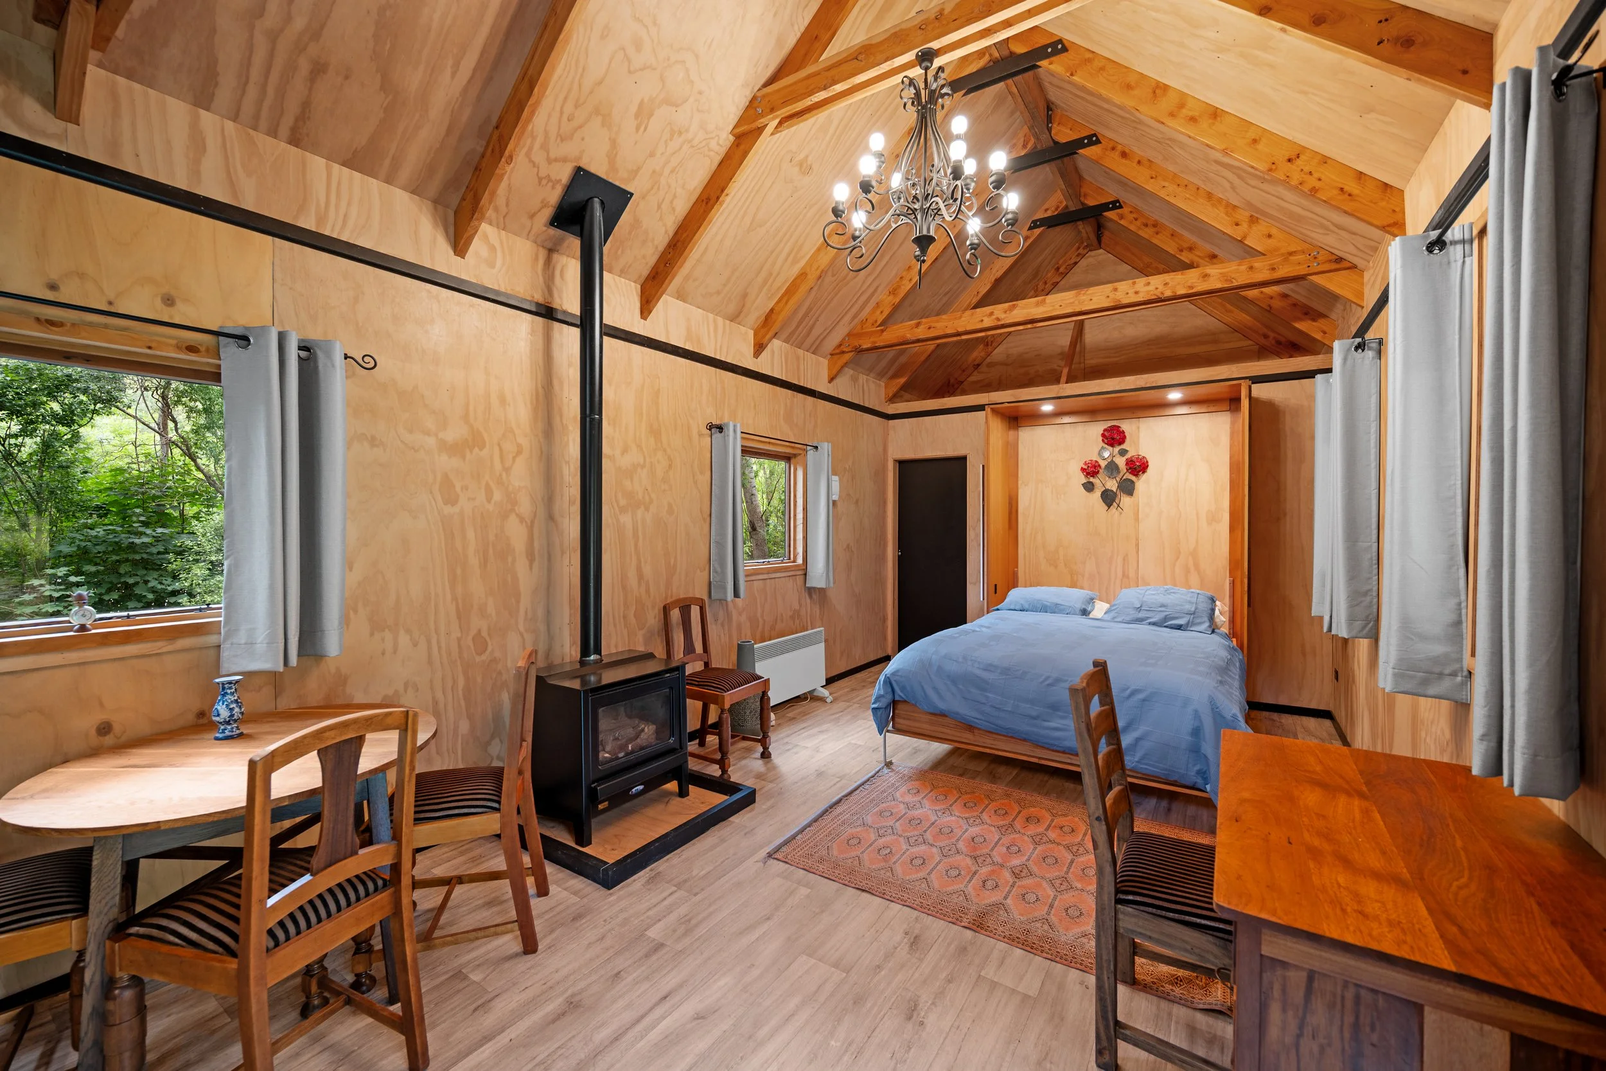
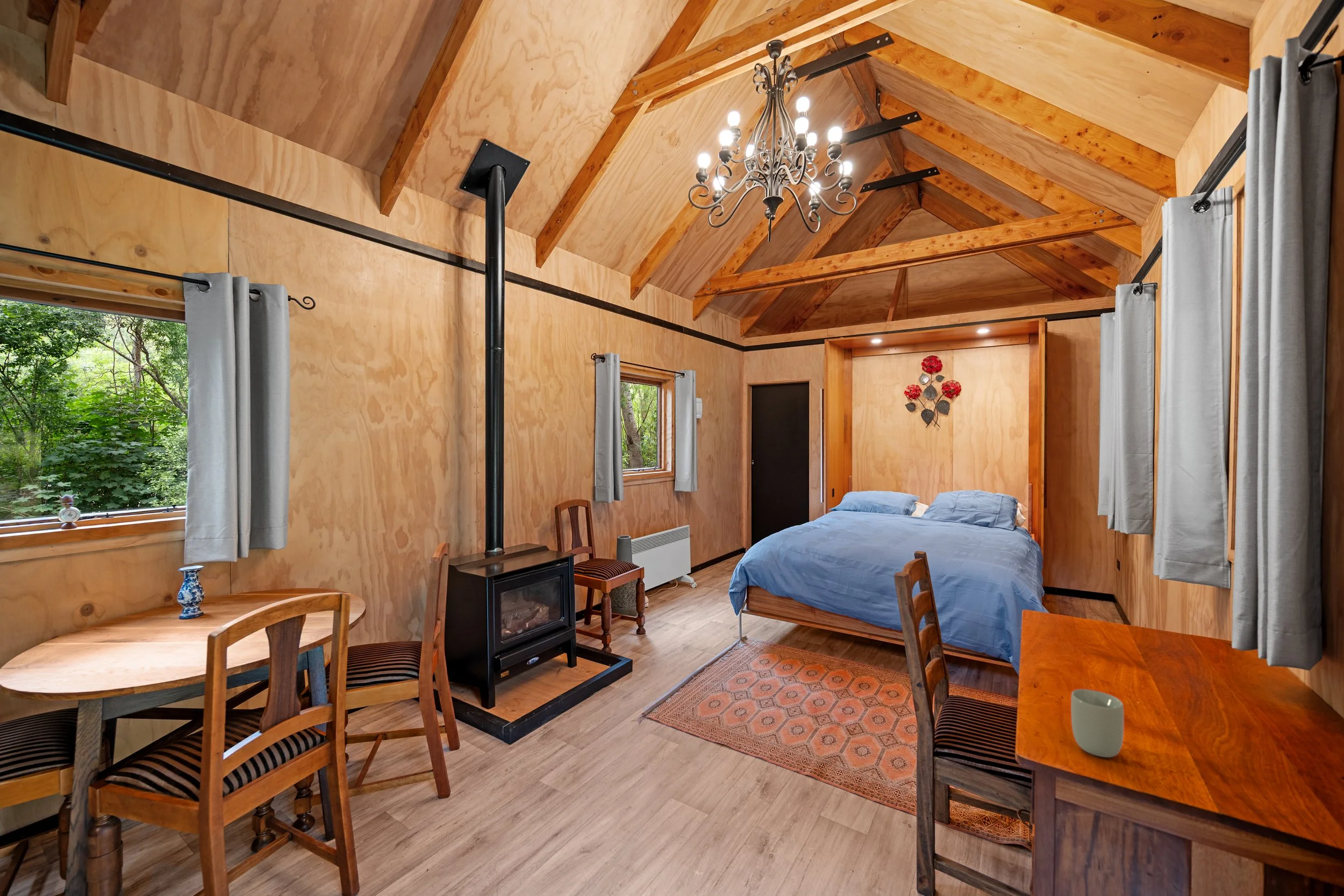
+ cup (1097, 725)
